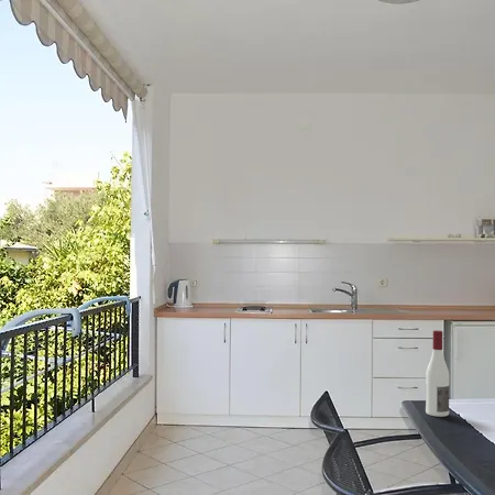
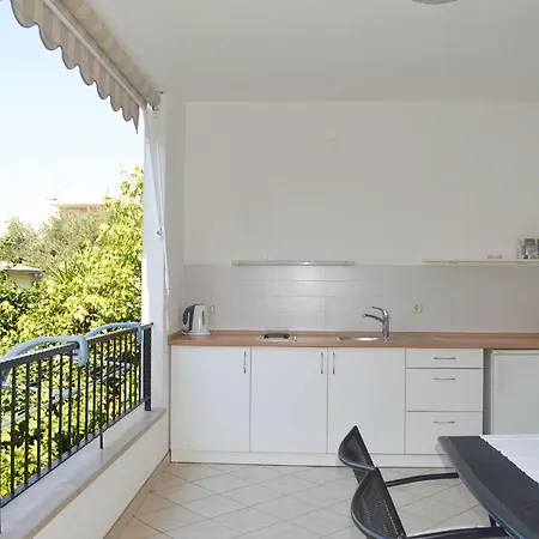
- alcohol (437, 372)
